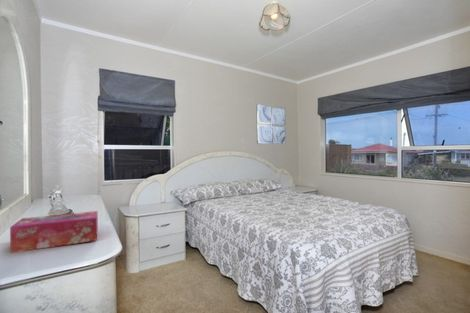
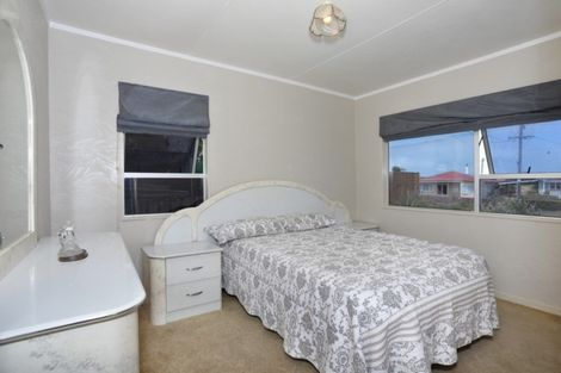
- tissue box (59, 229)
- wall art (271, 124)
